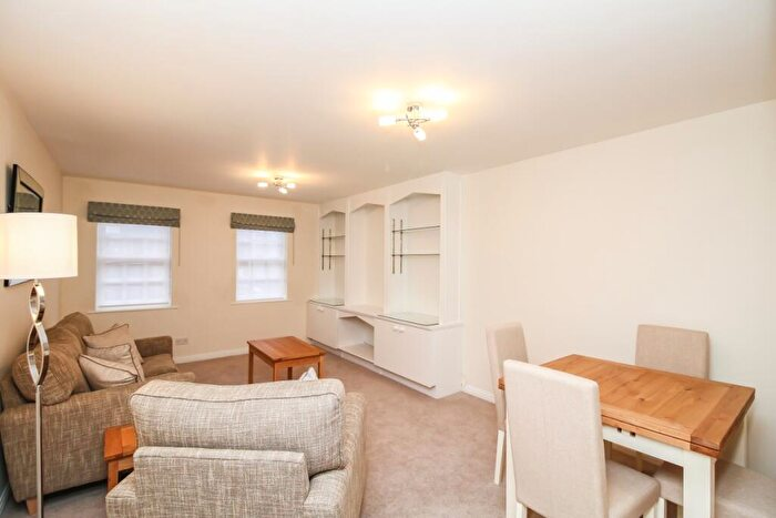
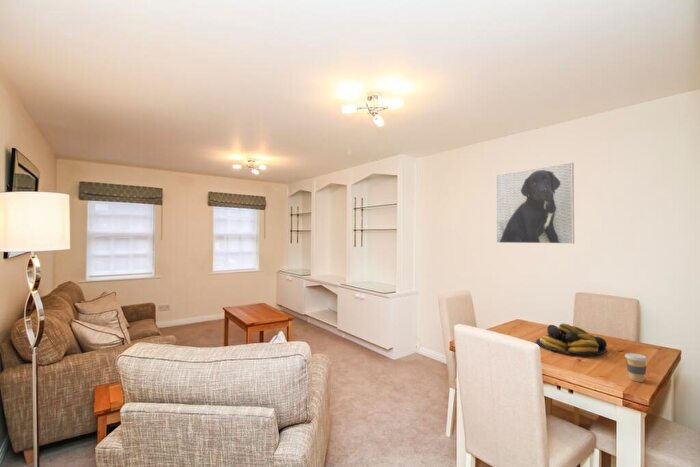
+ coffee cup (636, 367)
+ fruit bowl (569, 335)
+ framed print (531, 206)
